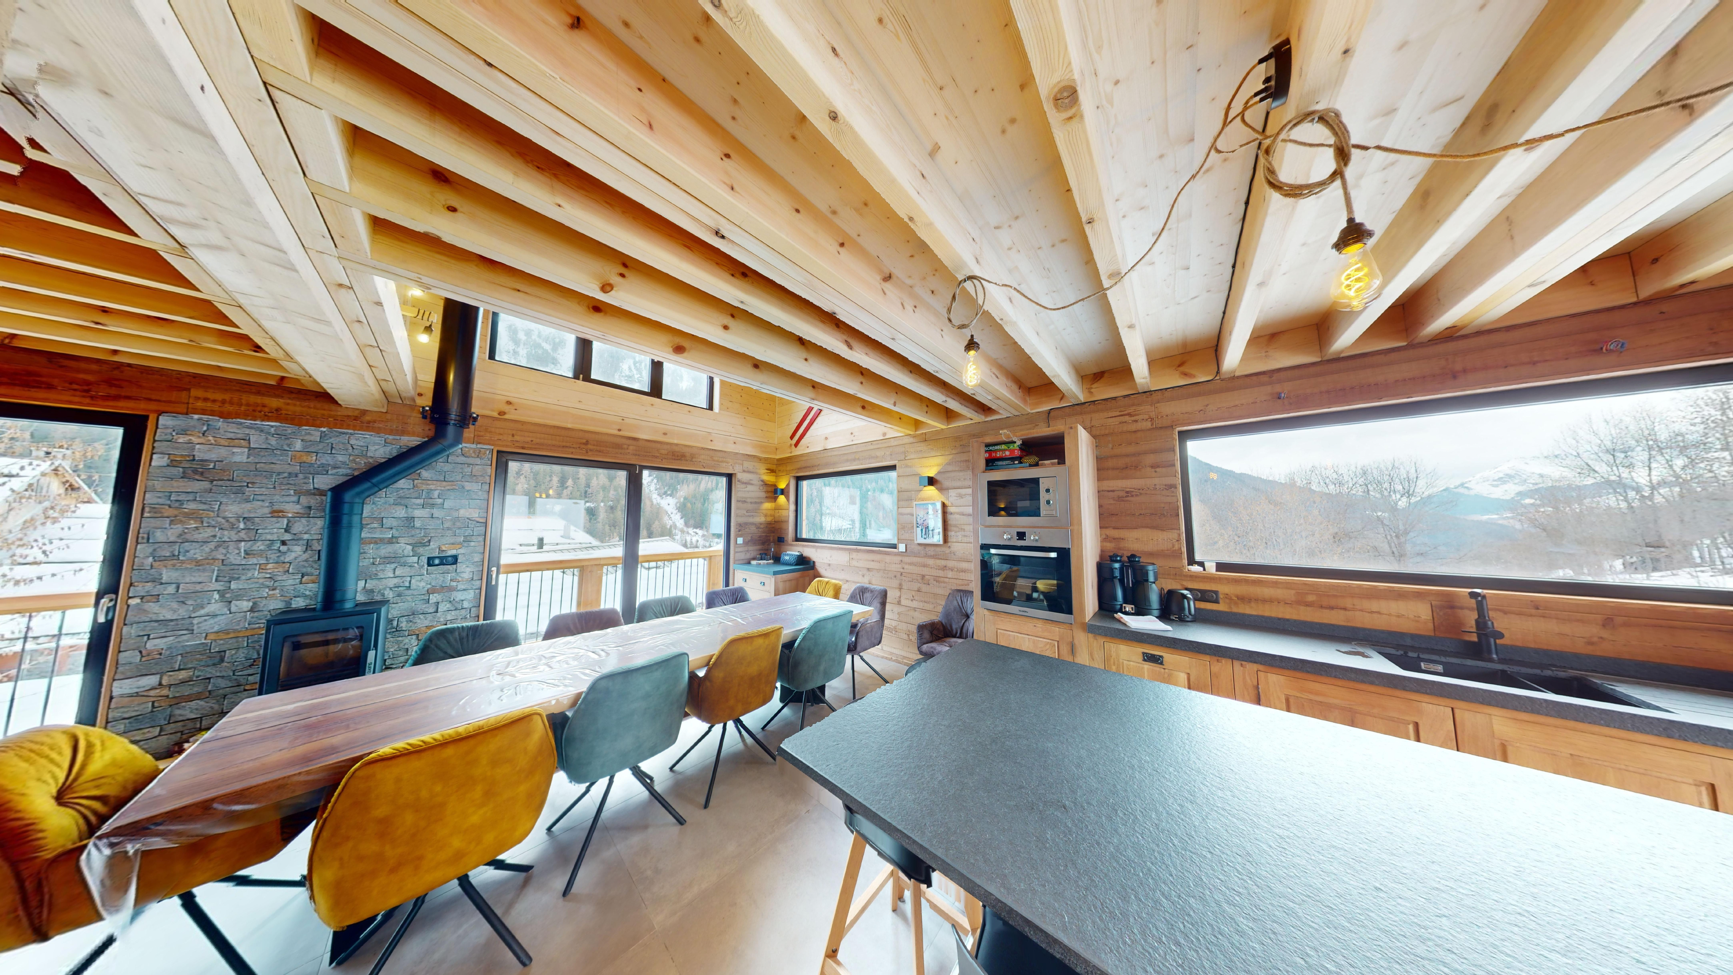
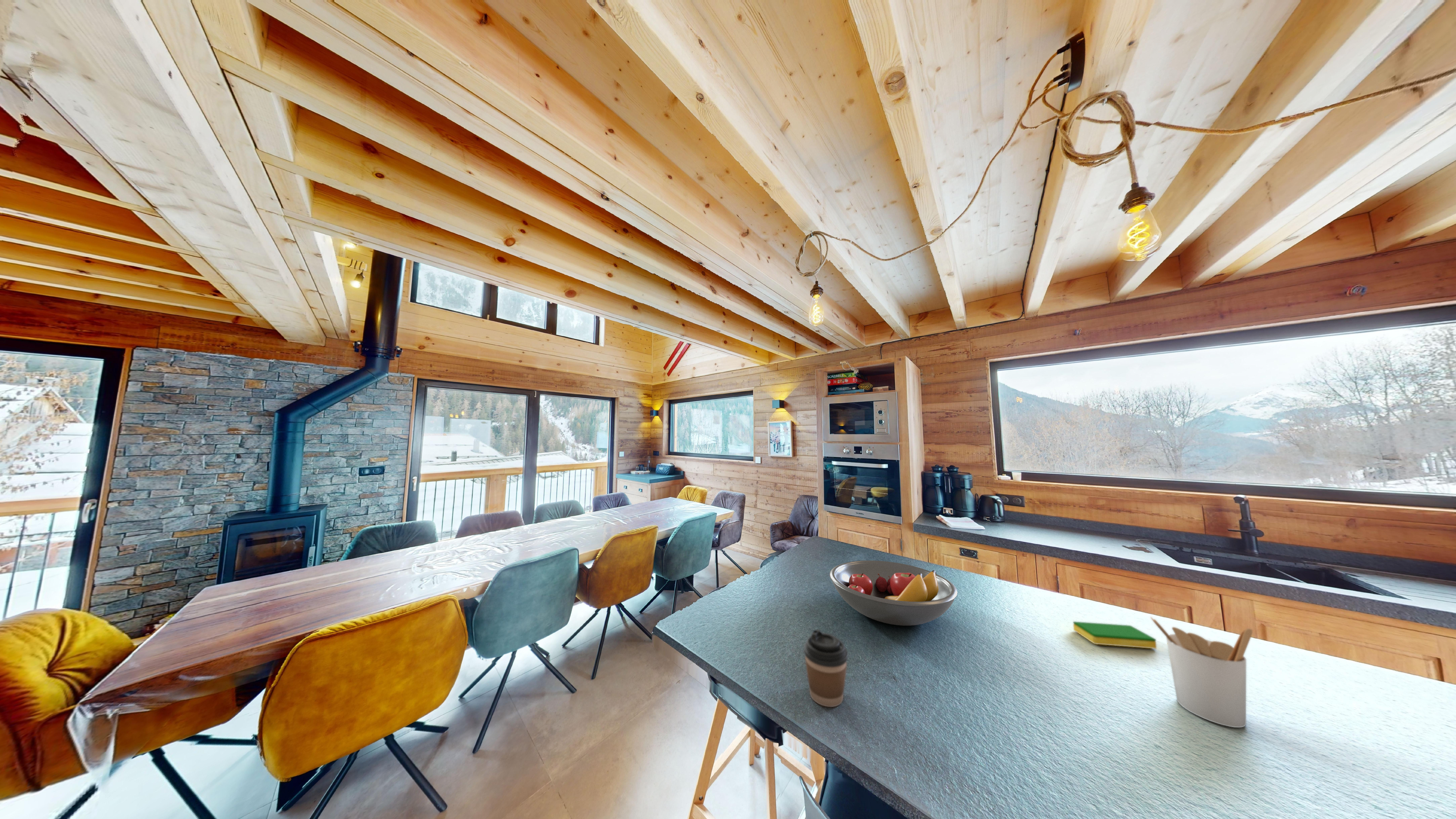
+ coffee cup (825, 665)
+ fruit bowl (890, 591)
+ dish sponge (1113, 635)
+ utensil holder (1206, 668)
